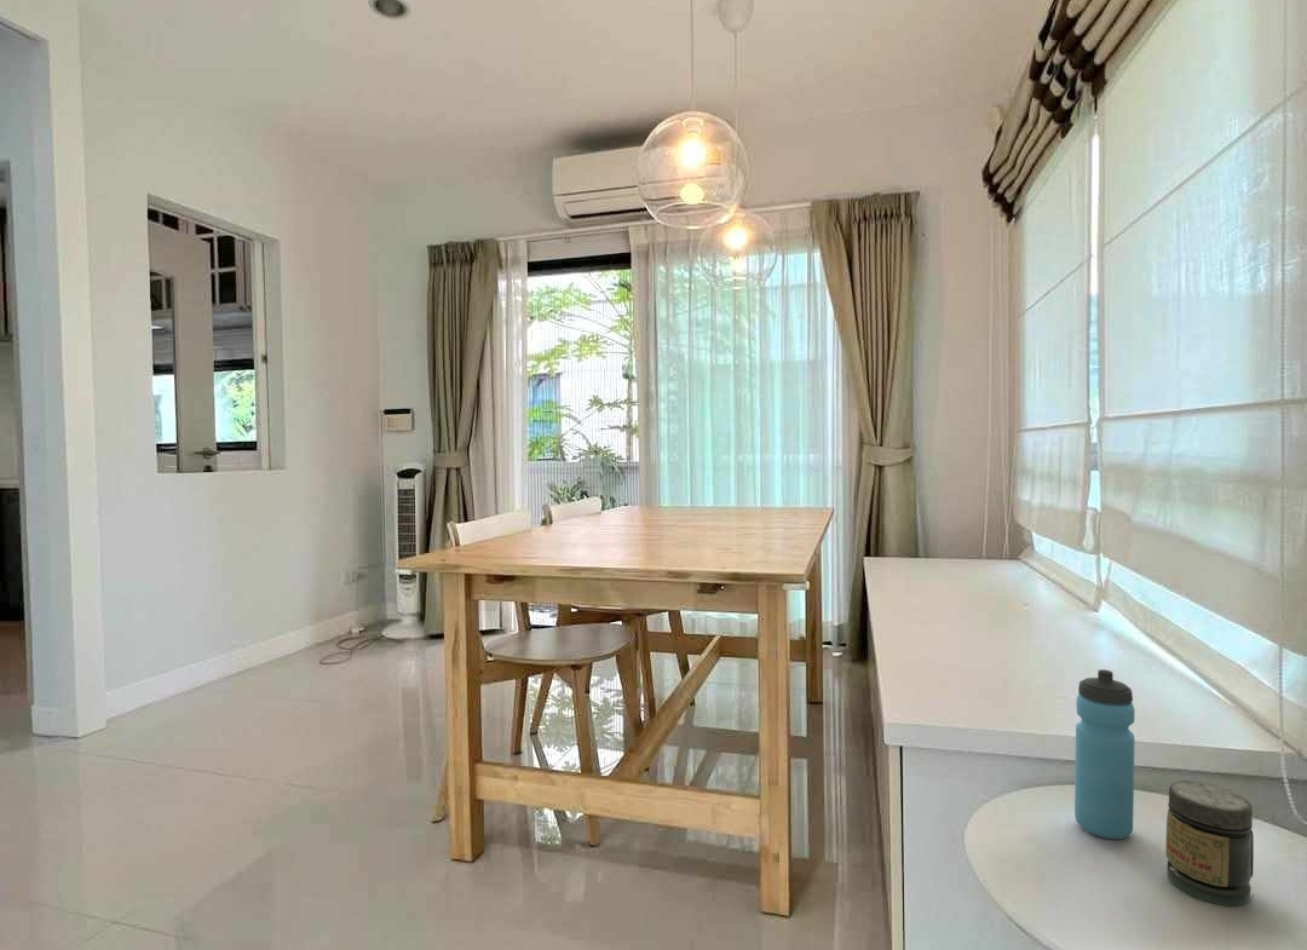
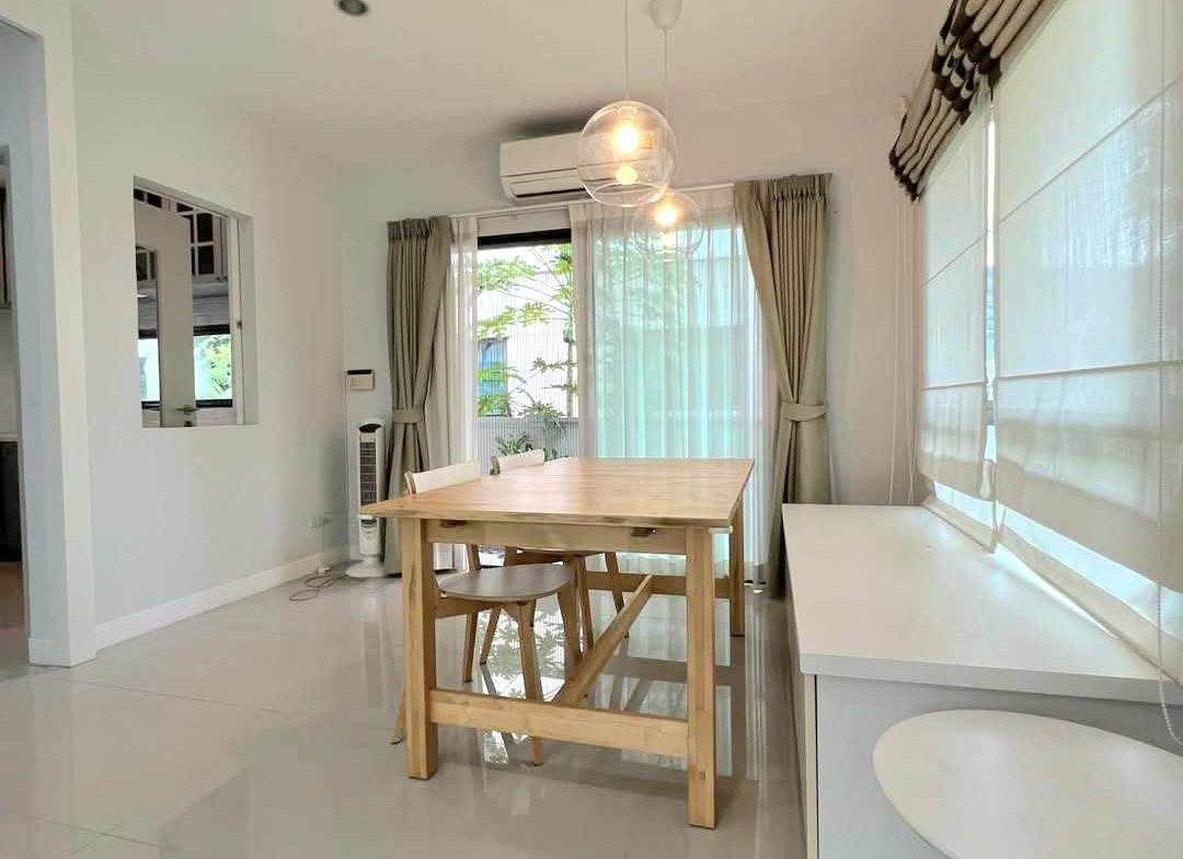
- jar (1208, 839)
- water bottle (1104, 749)
